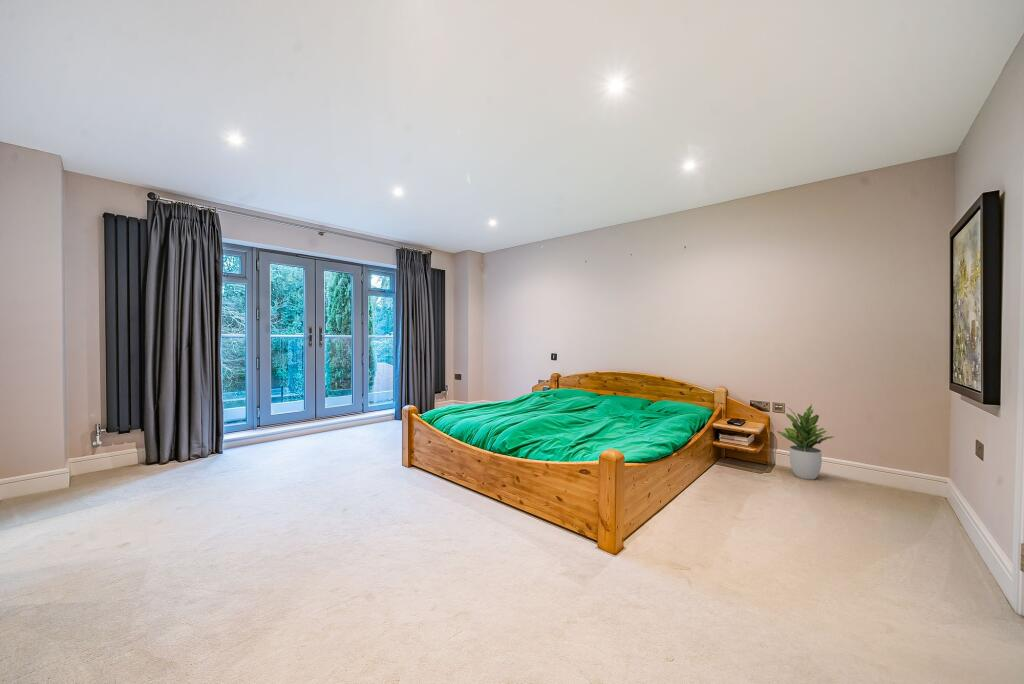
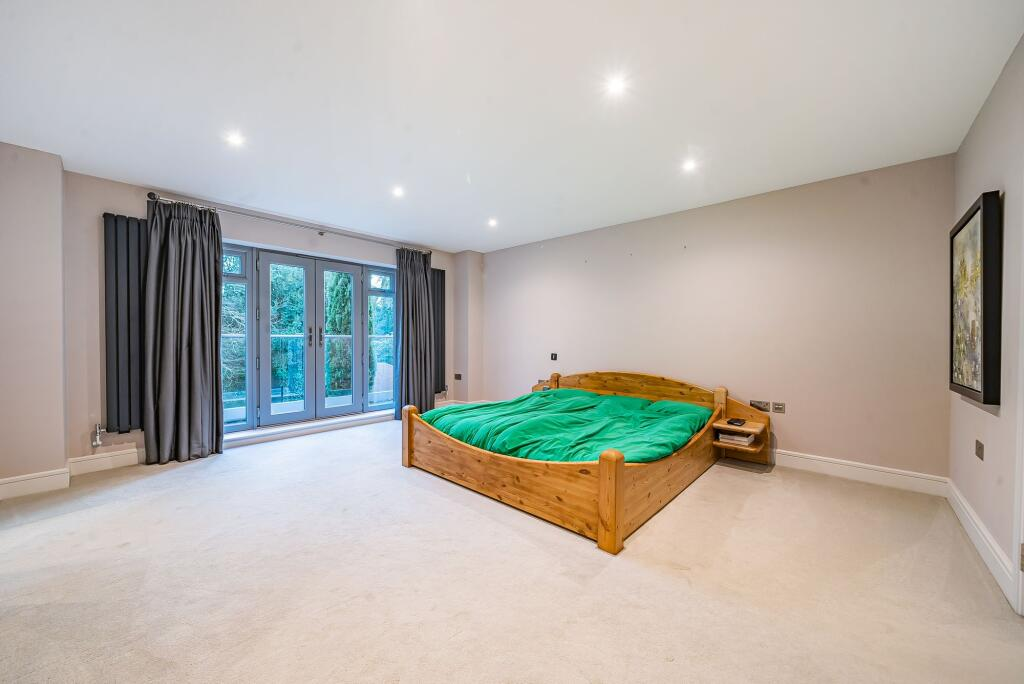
- potted plant (803, 440)
